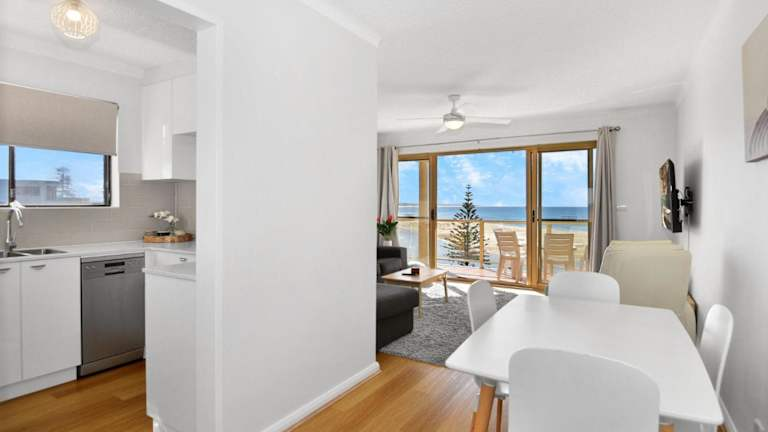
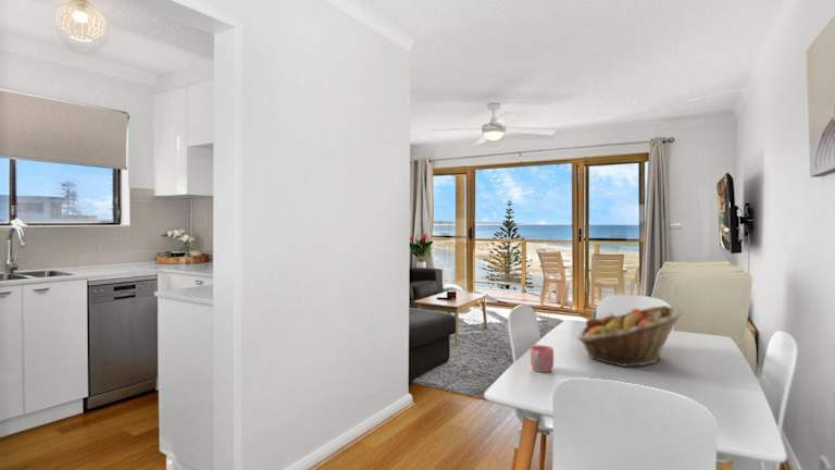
+ mug (540, 359)
+ fruit basket (627, 331)
